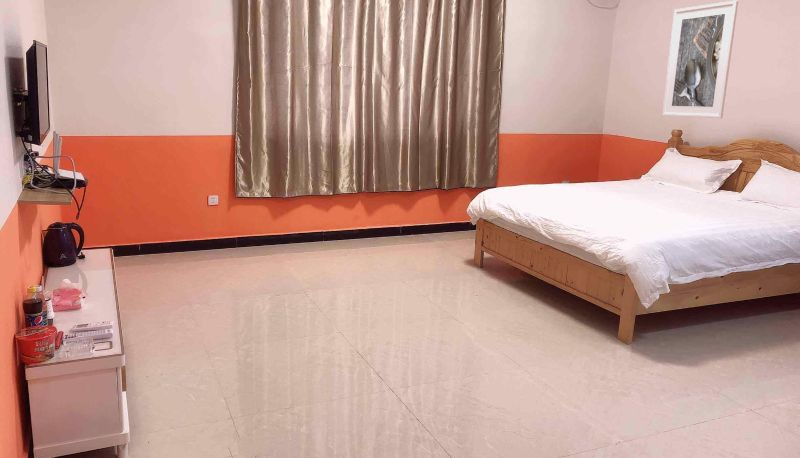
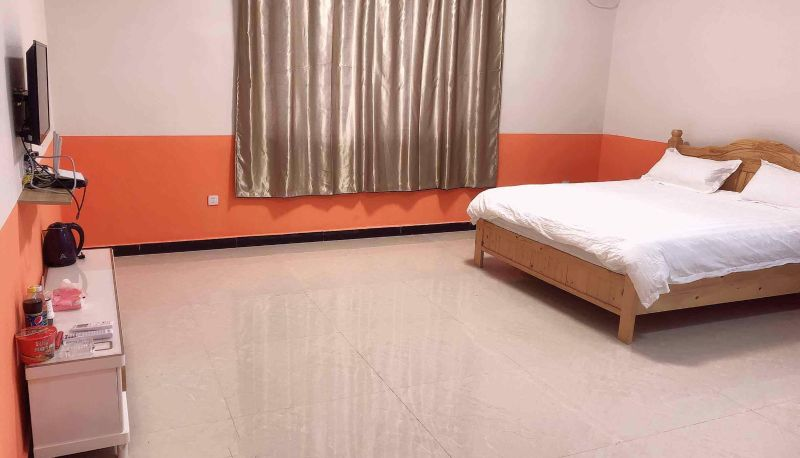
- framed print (697, 62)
